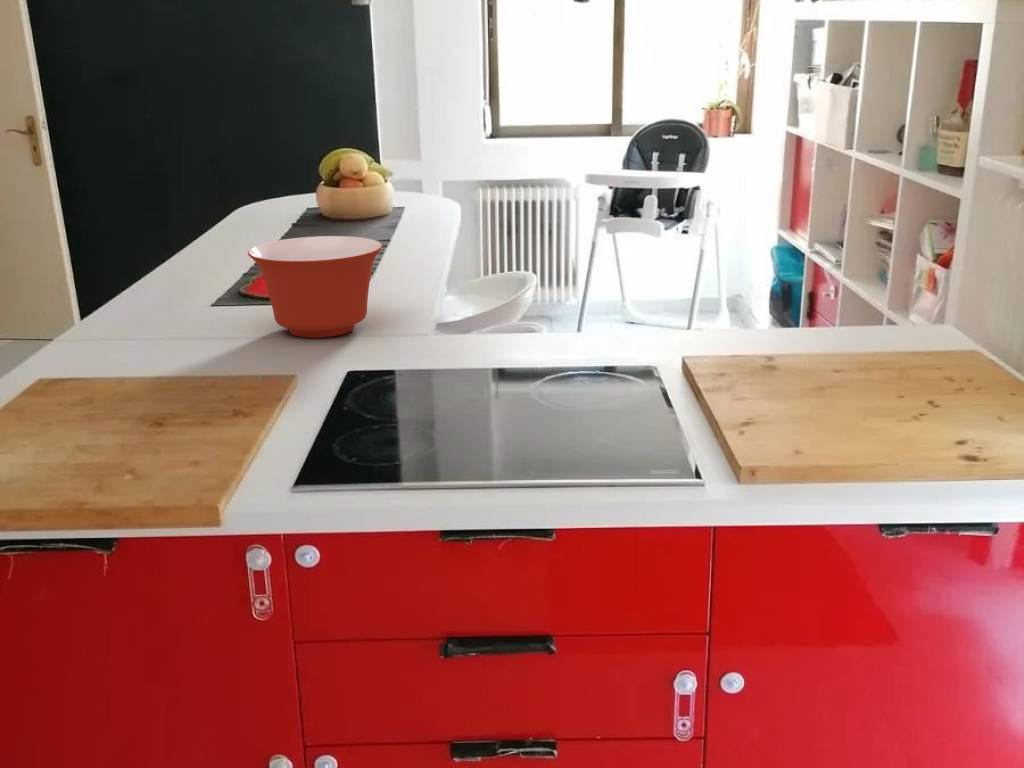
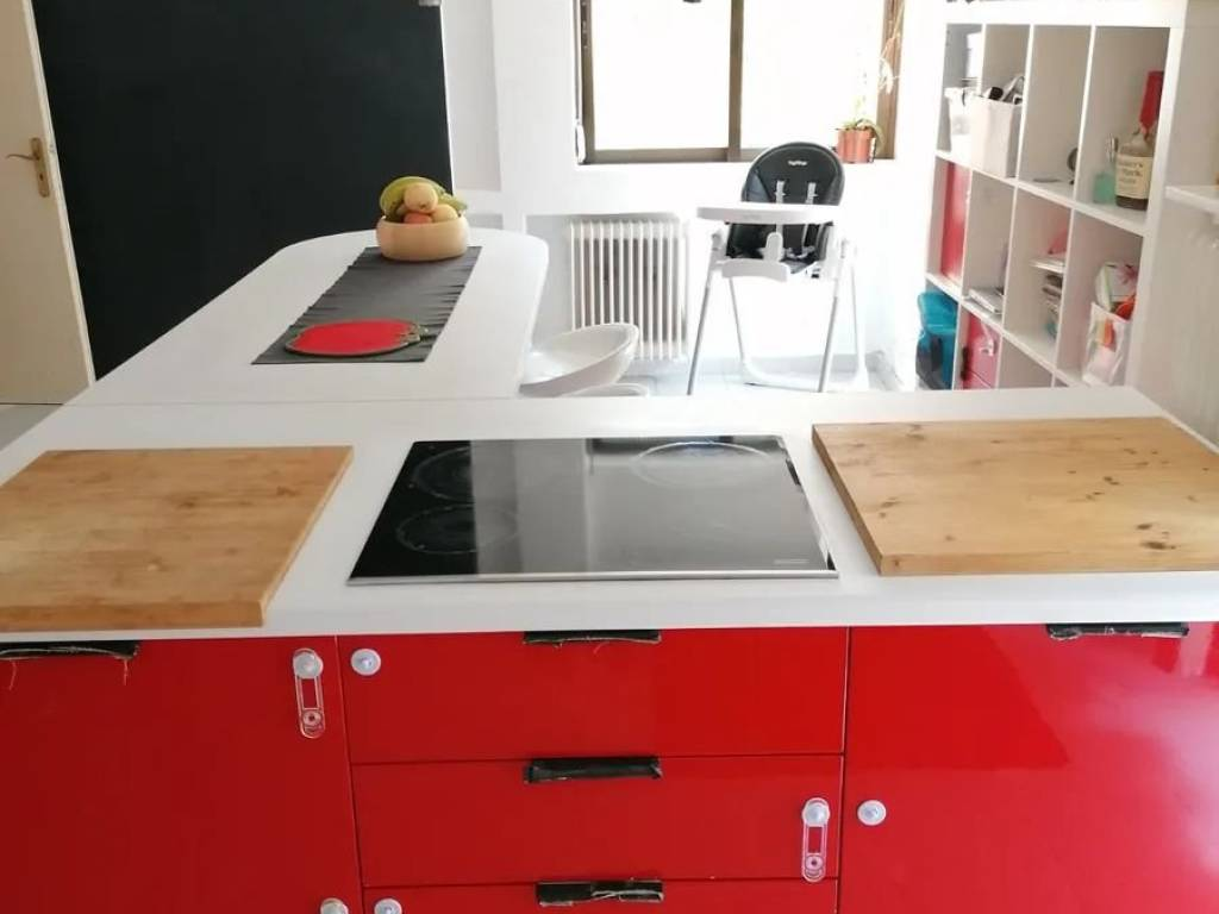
- mixing bowl (319, 288)
